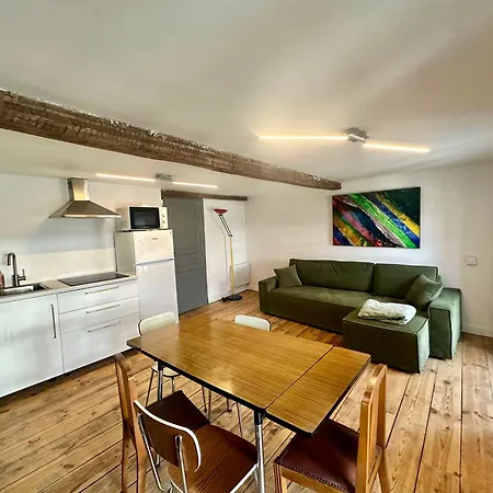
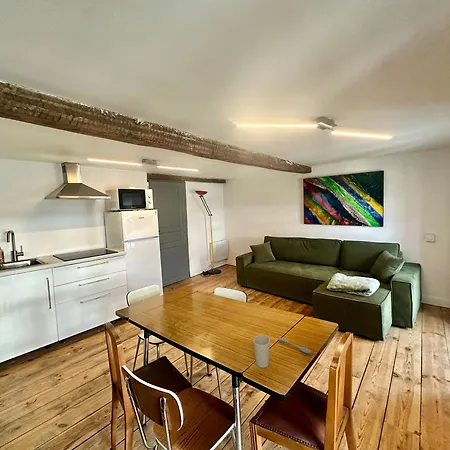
+ cup (262, 351)
+ soupspoon (294, 344)
